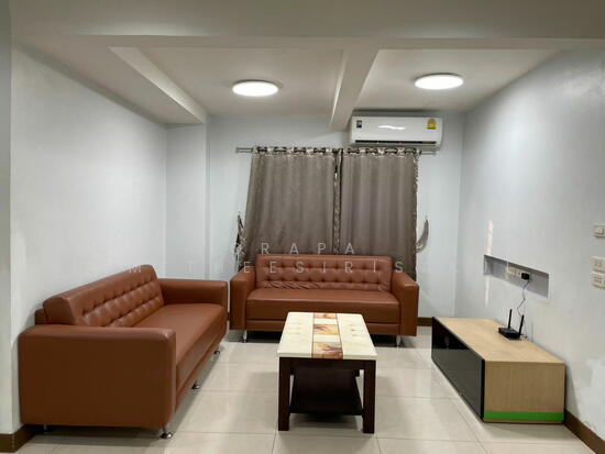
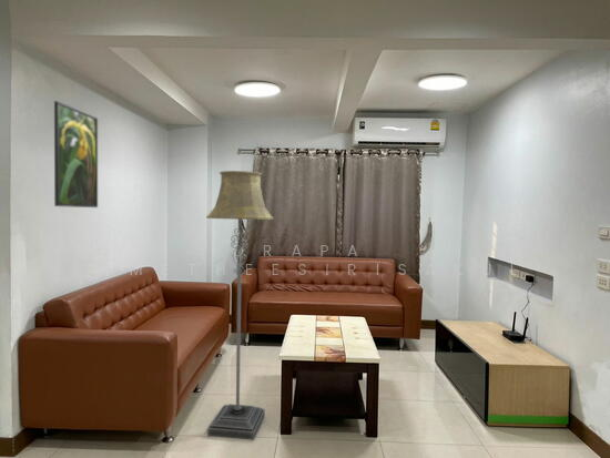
+ floor lamp (238, 301)
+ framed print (78, 159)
